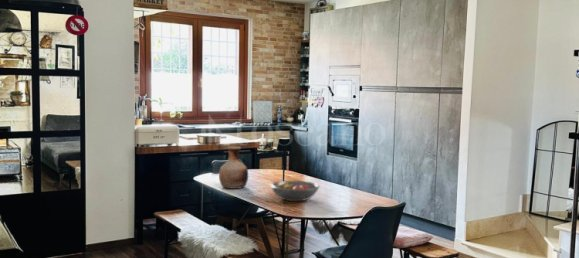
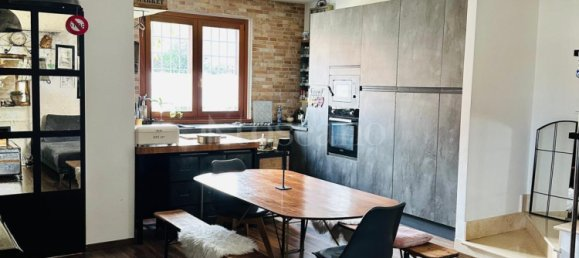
- fruit bowl (294, 190)
- vase (233, 167)
